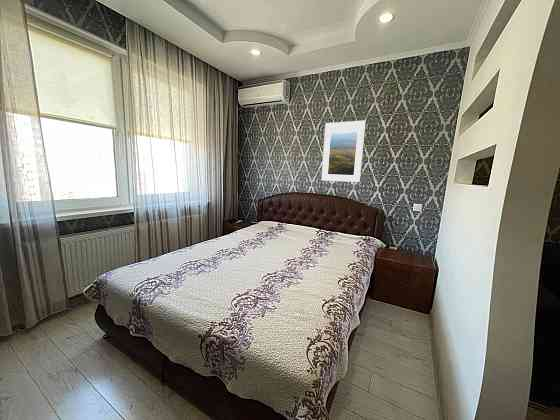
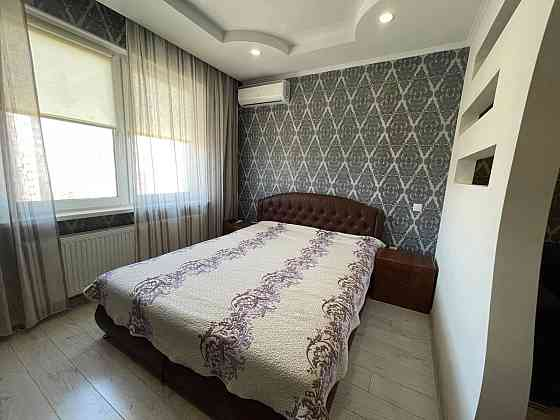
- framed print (342, 152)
